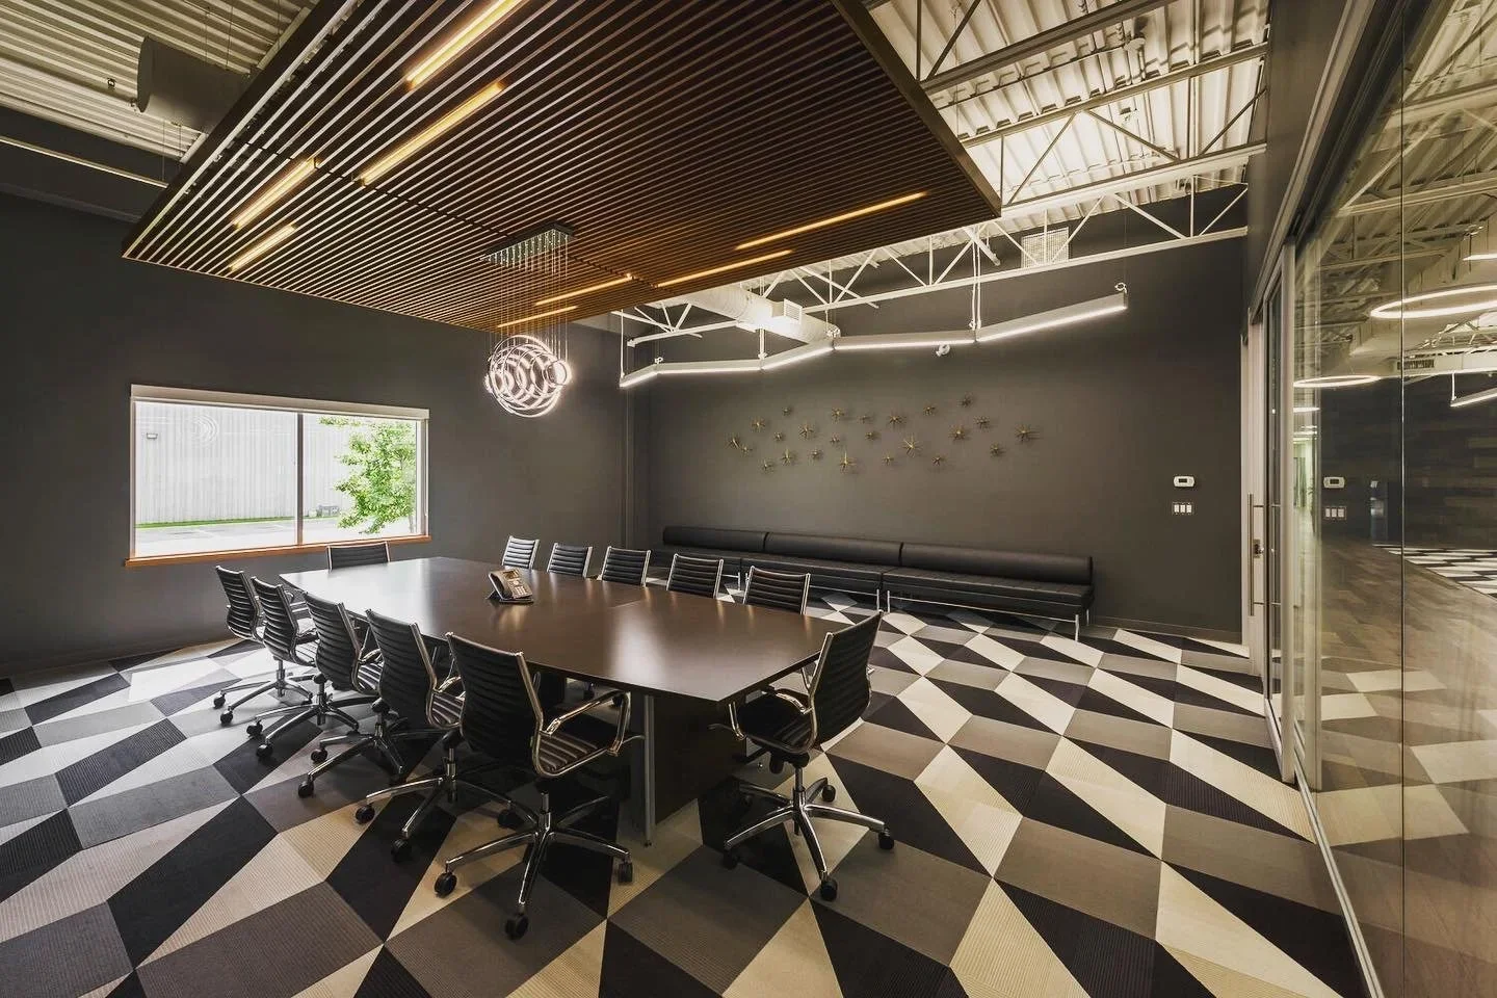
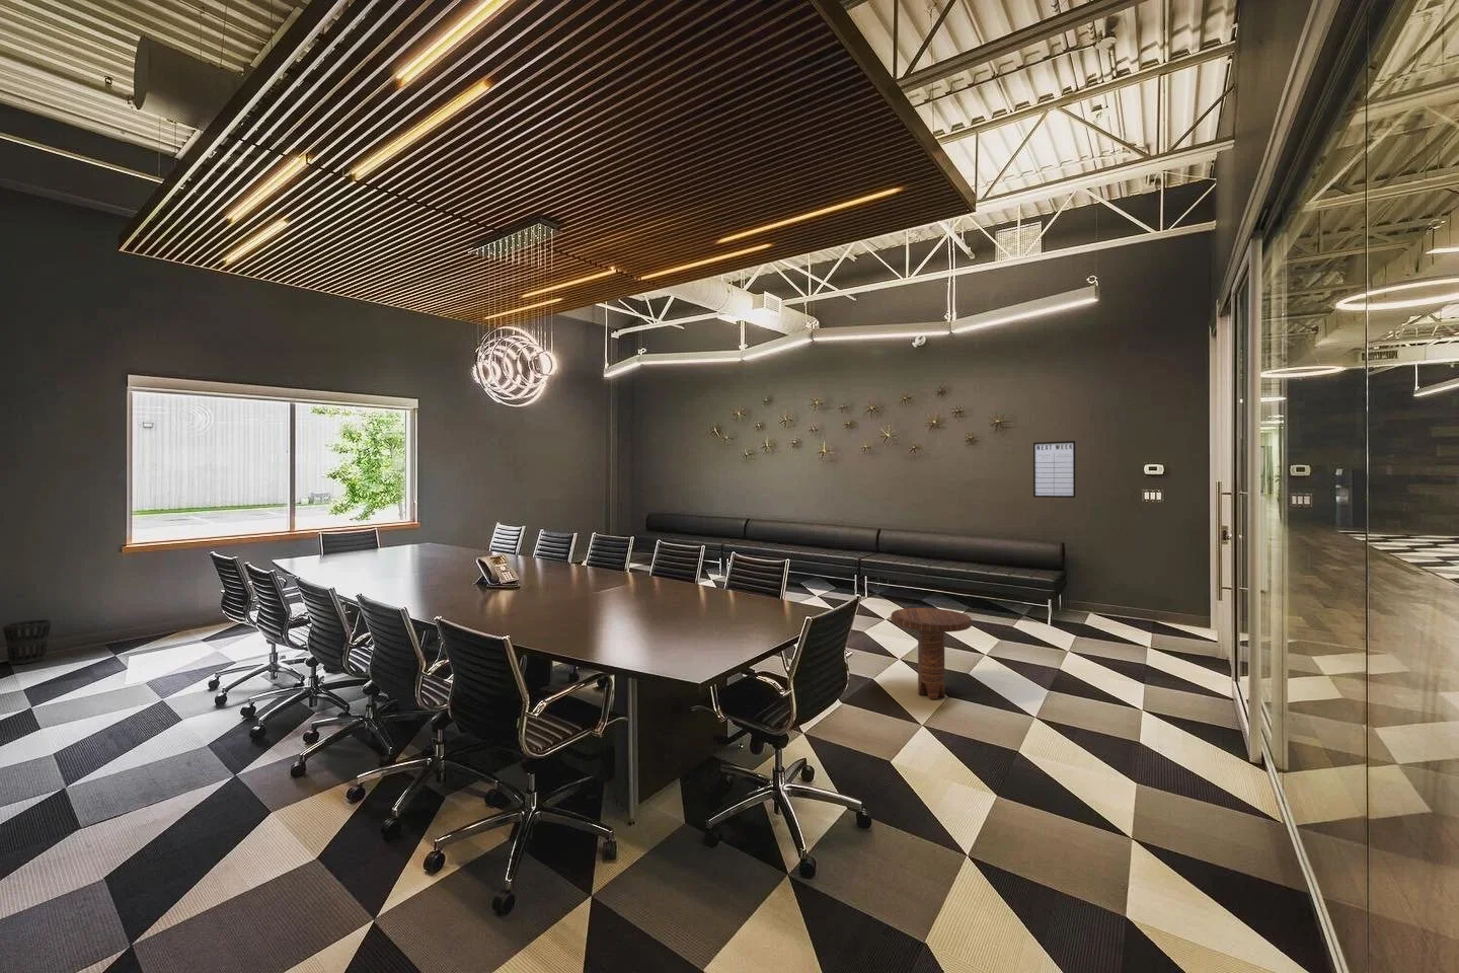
+ writing board (1054, 469)
+ wastebasket (27, 642)
+ side table (930, 654)
